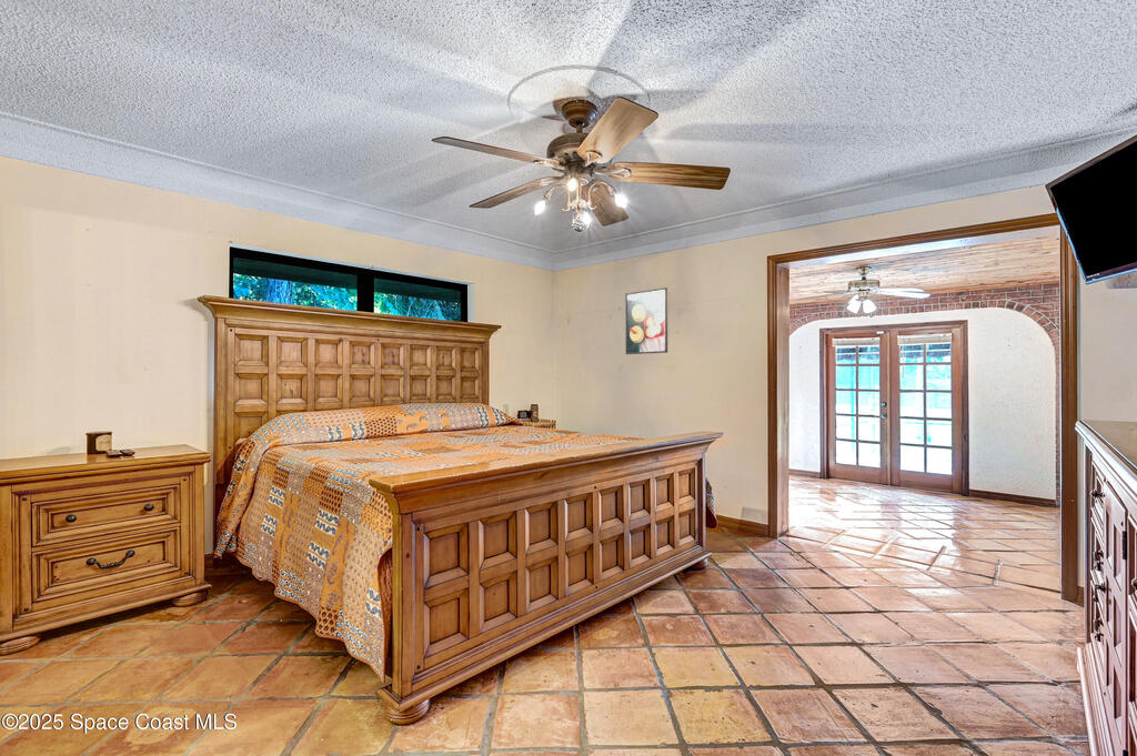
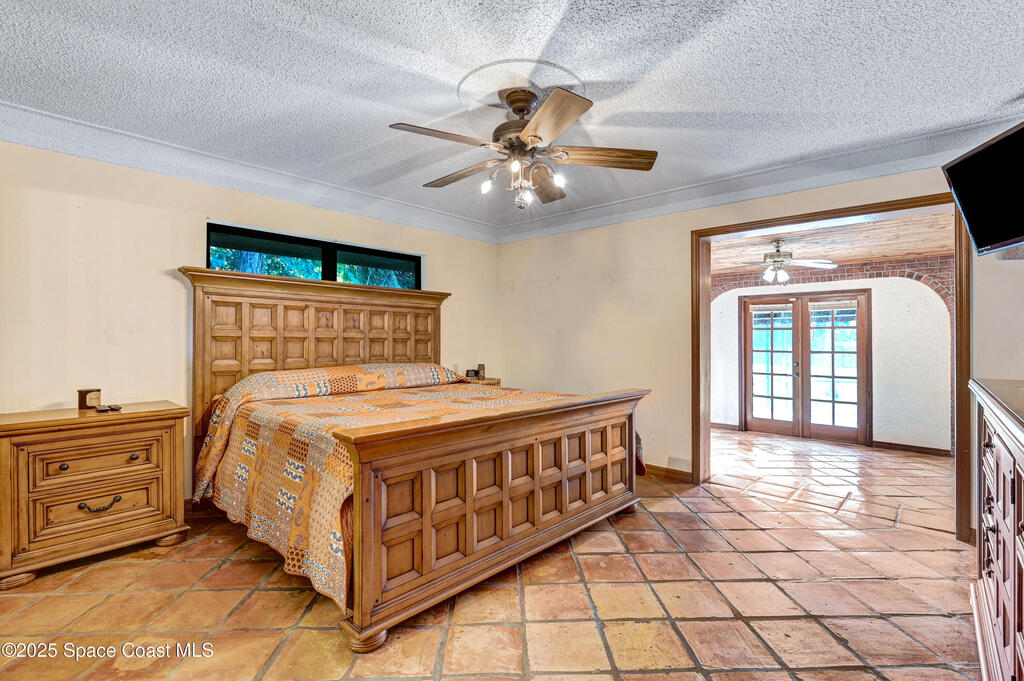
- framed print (645, 322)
